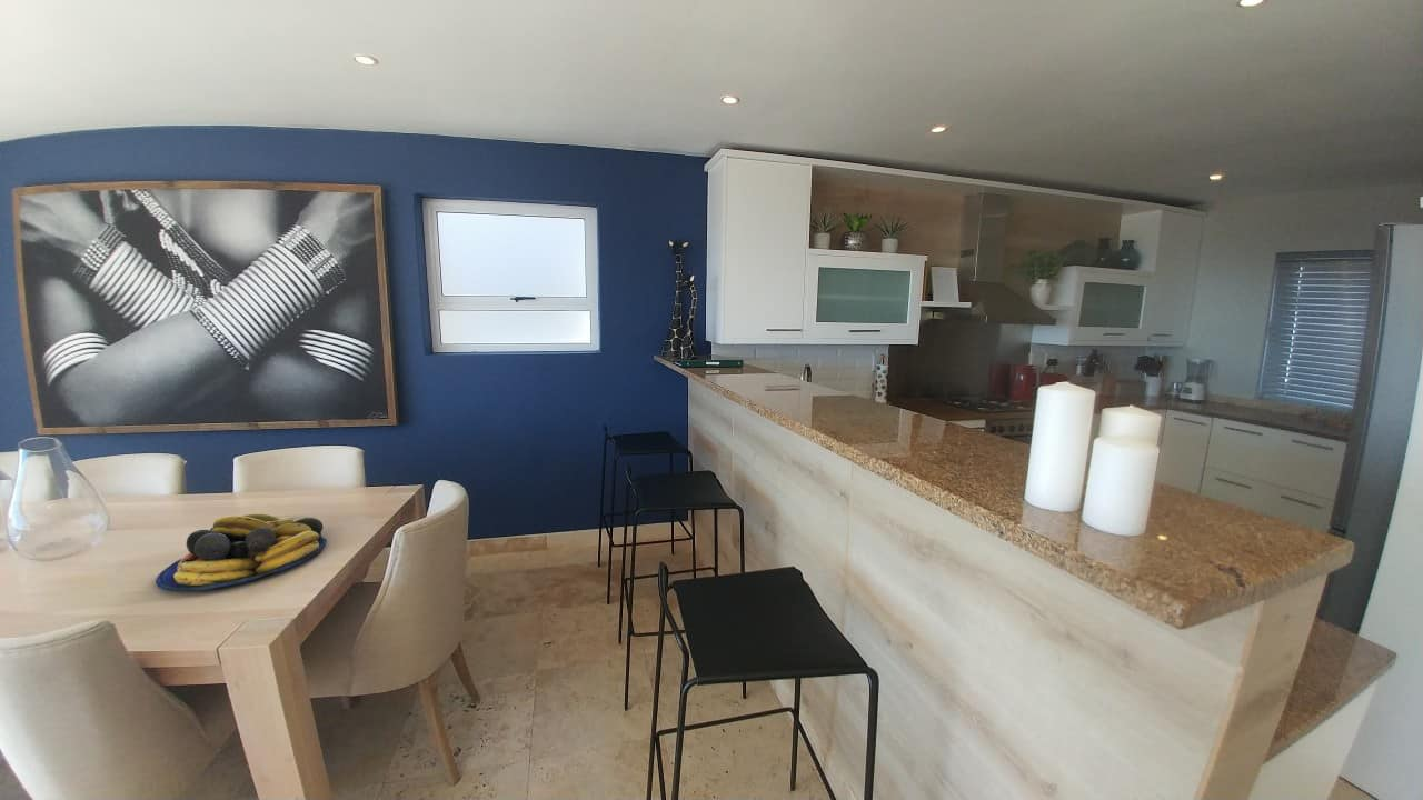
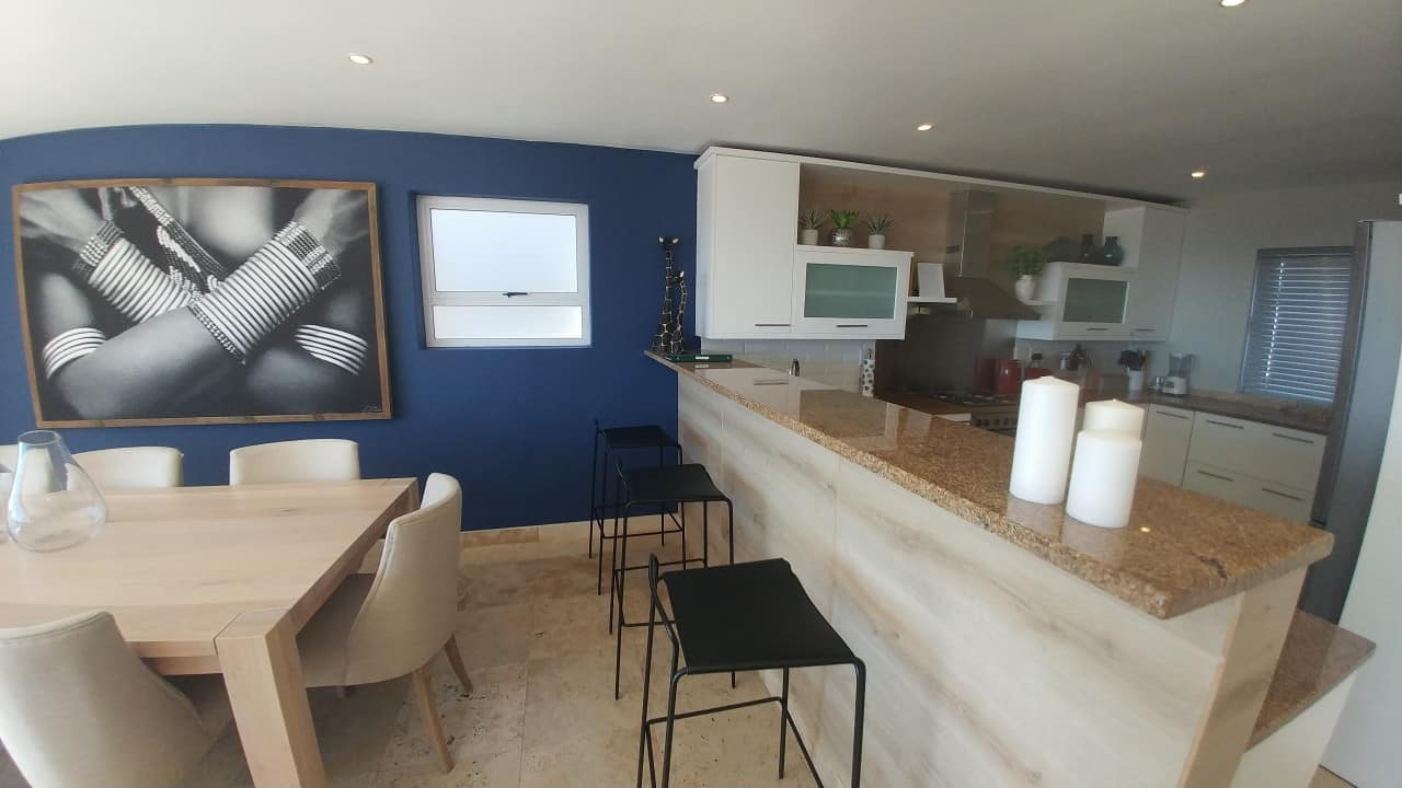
- fruit bowl (245, 538)
